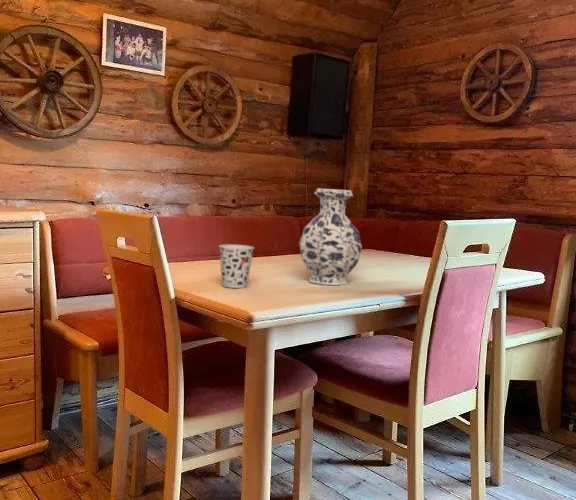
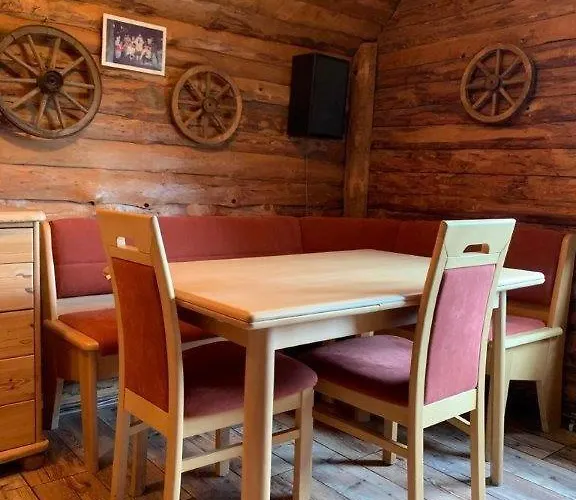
- vase (330, 235)
- cup (235, 266)
